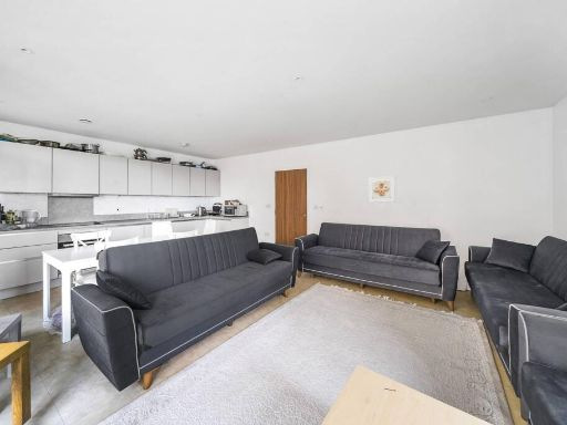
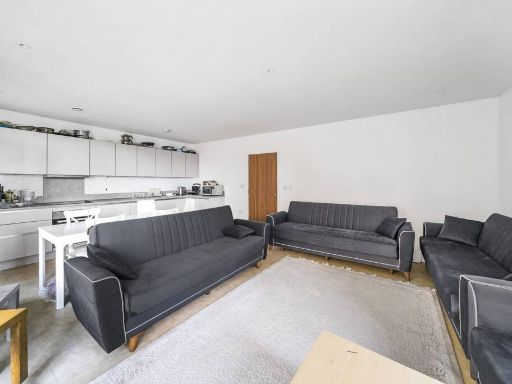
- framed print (381, 189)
